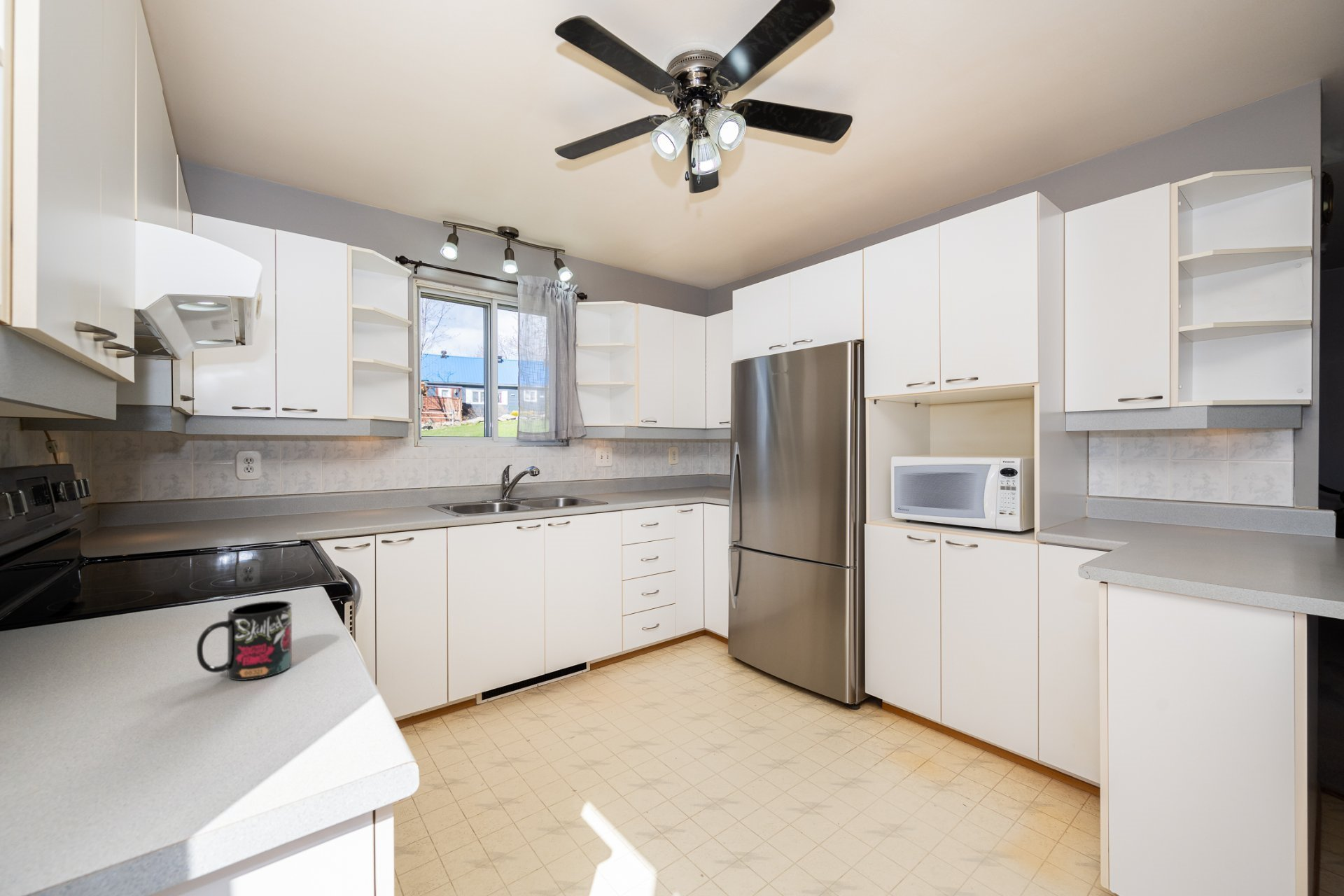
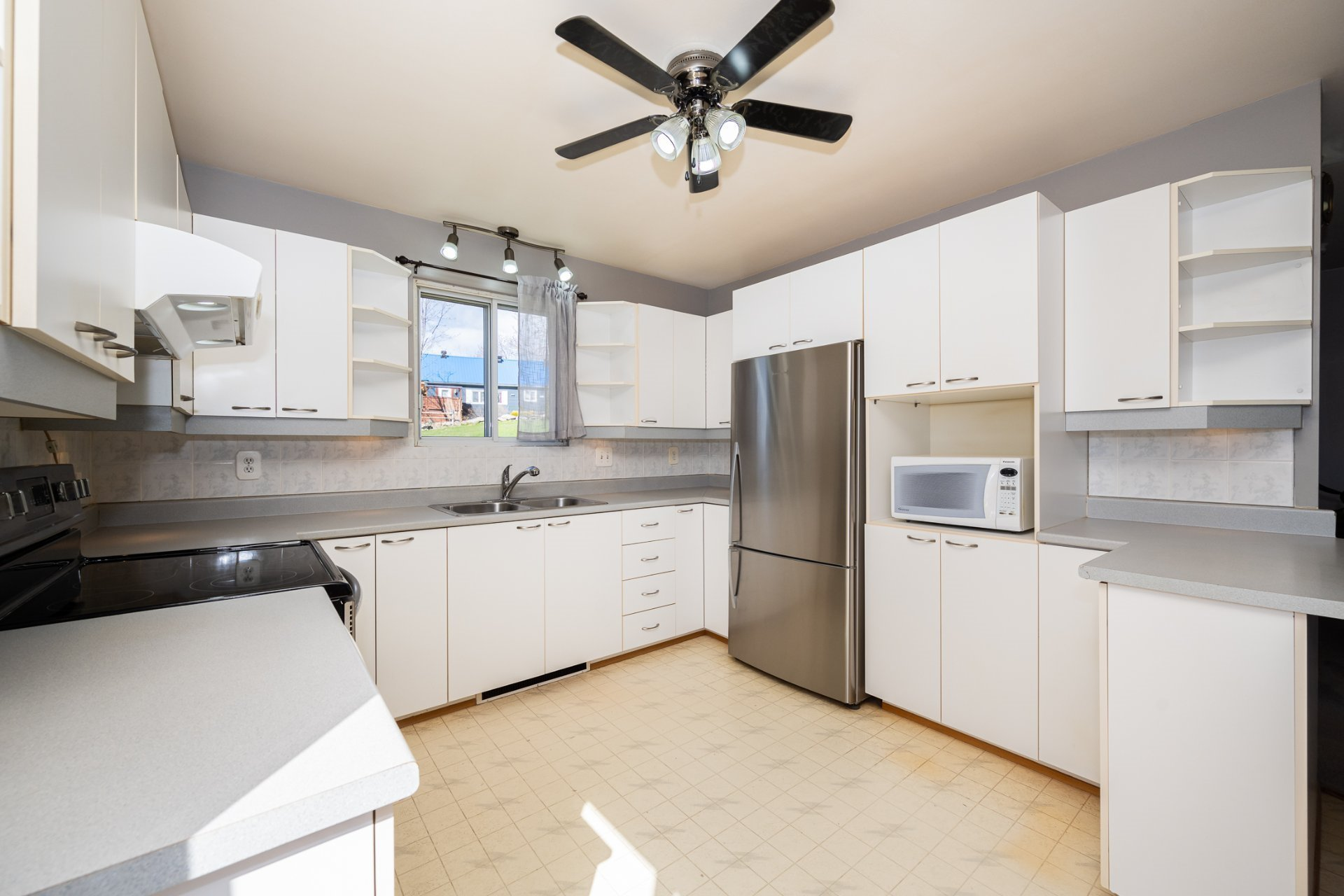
- mug (246, 641)
